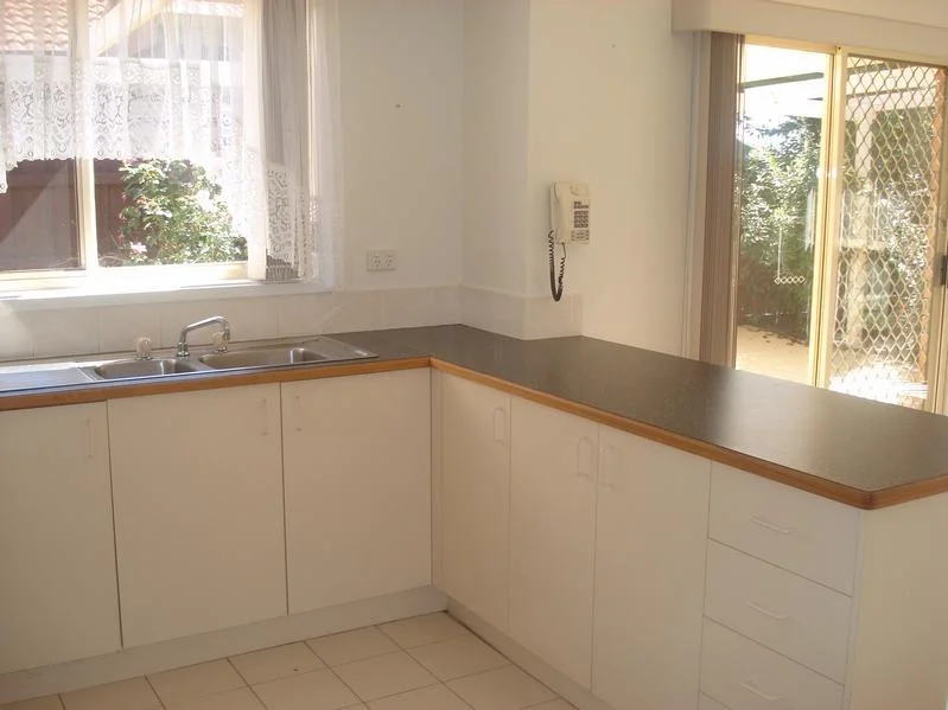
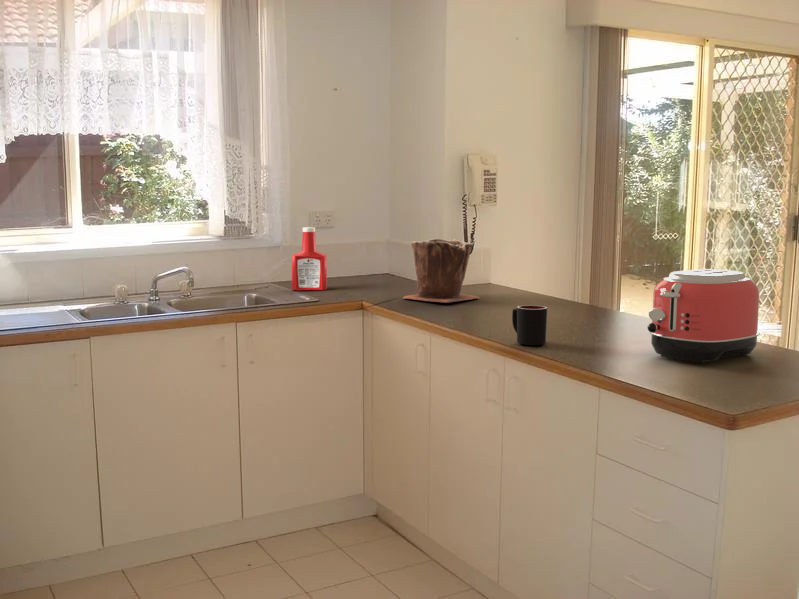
+ mug (527, 324)
+ plant pot (441, 269)
+ toaster (702, 314)
+ soap bottle (309, 258)
